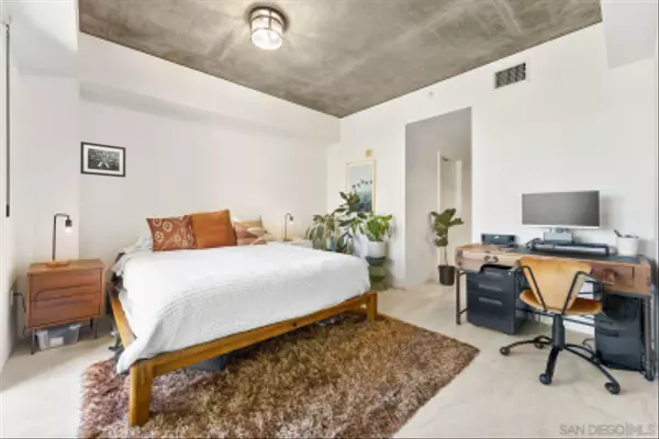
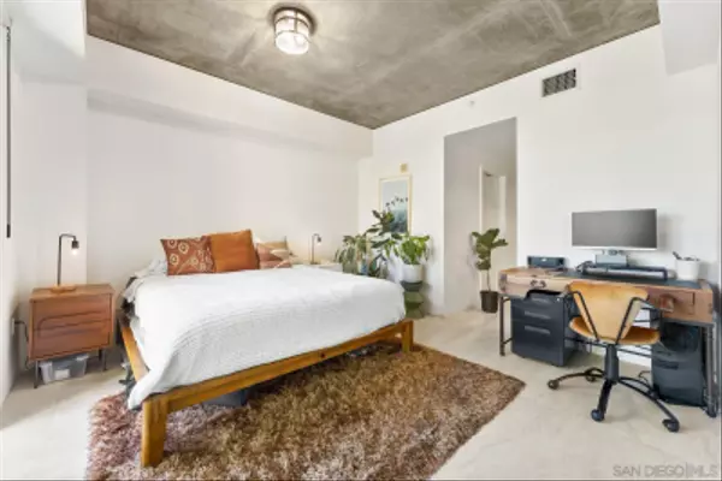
- wall art (103, 159)
